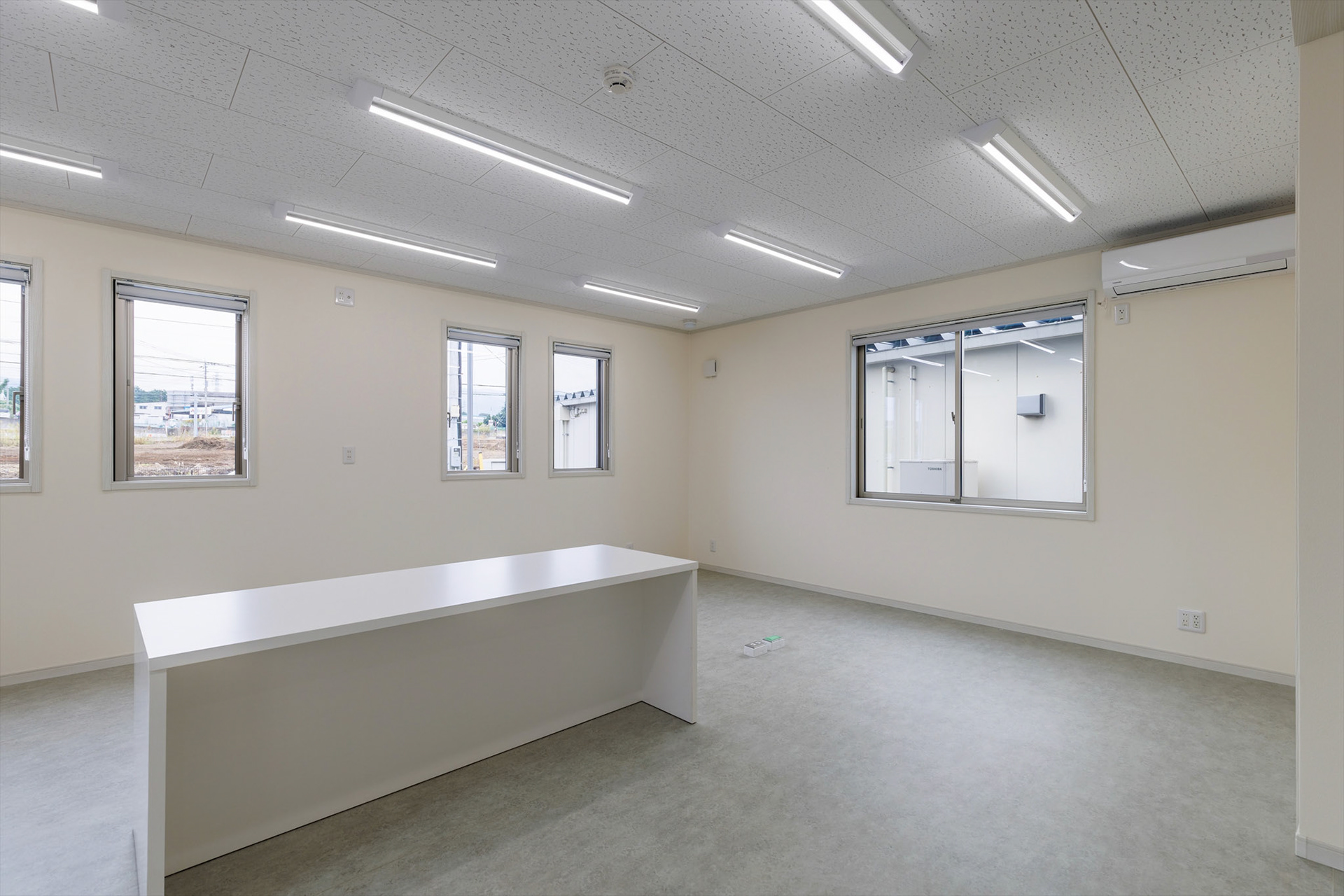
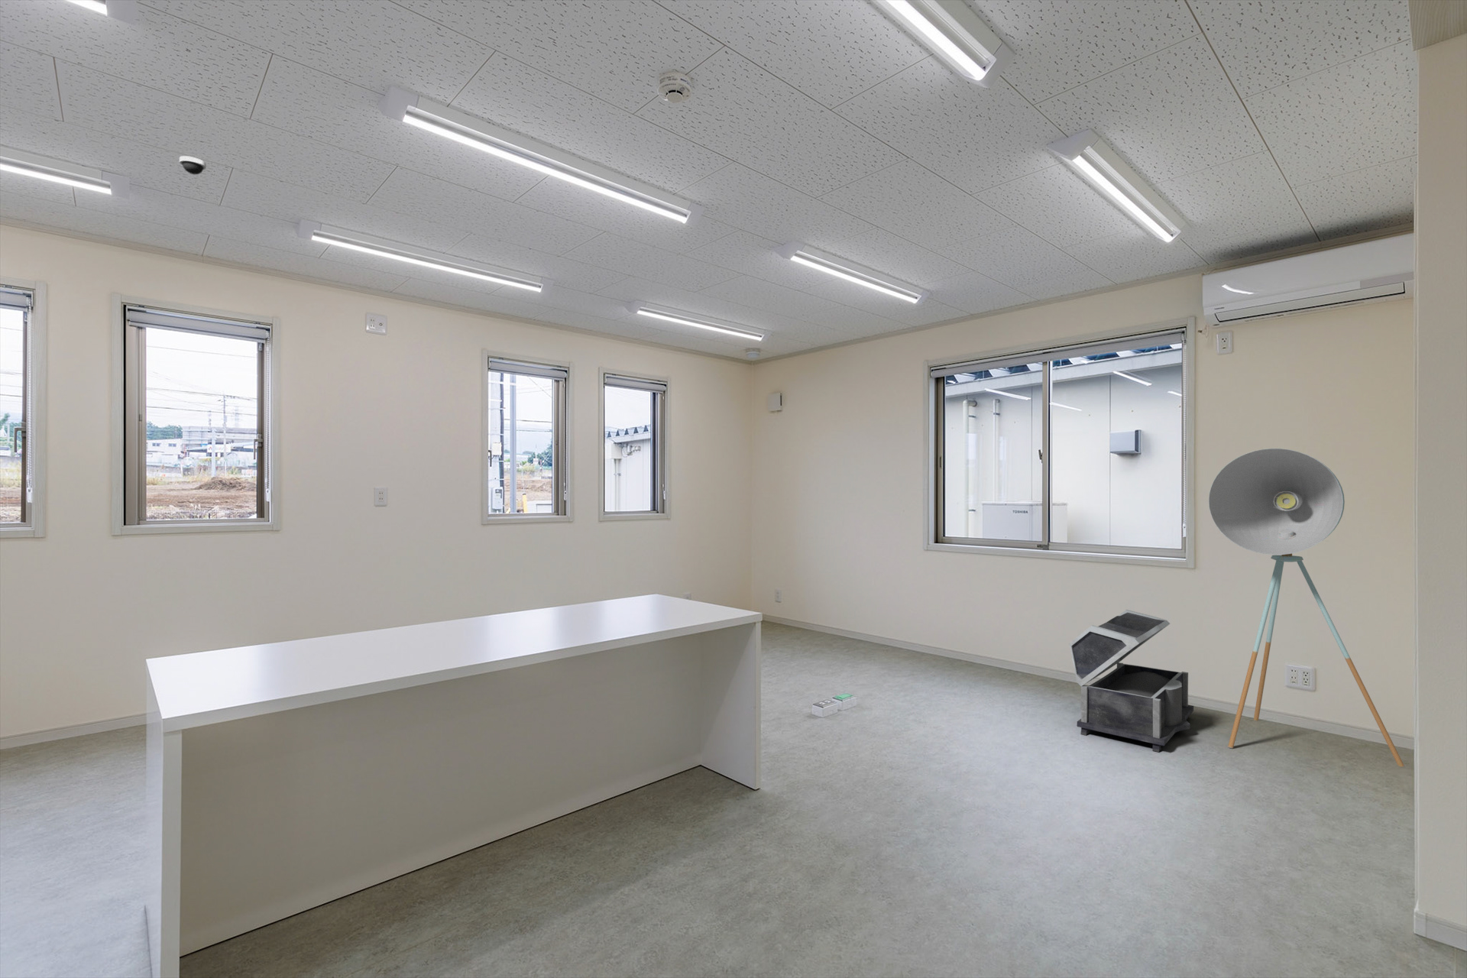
+ dome security camera (192, 167)
+ treasure chest (1137, 671)
+ floor lamp (1314, 597)
